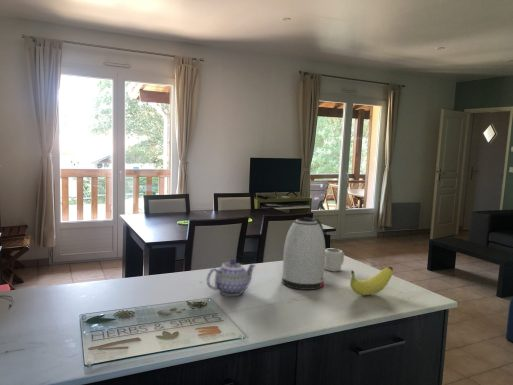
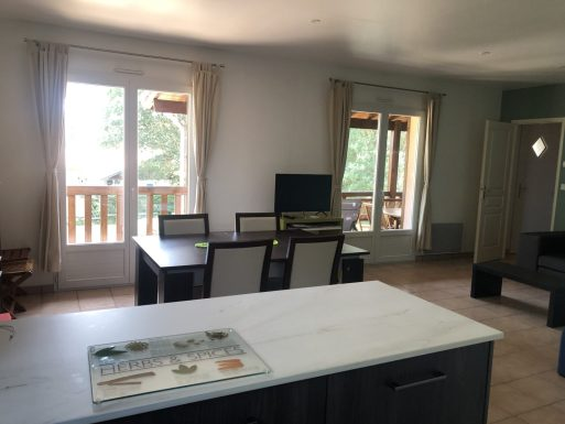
- fruit (369, 280)
- kettle (308, 249)
- cup (335, 259)
- teapot (232, 275)
